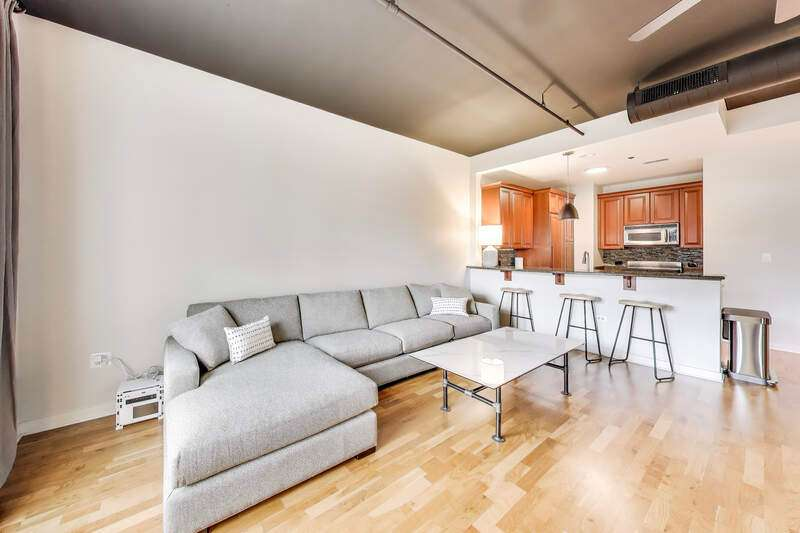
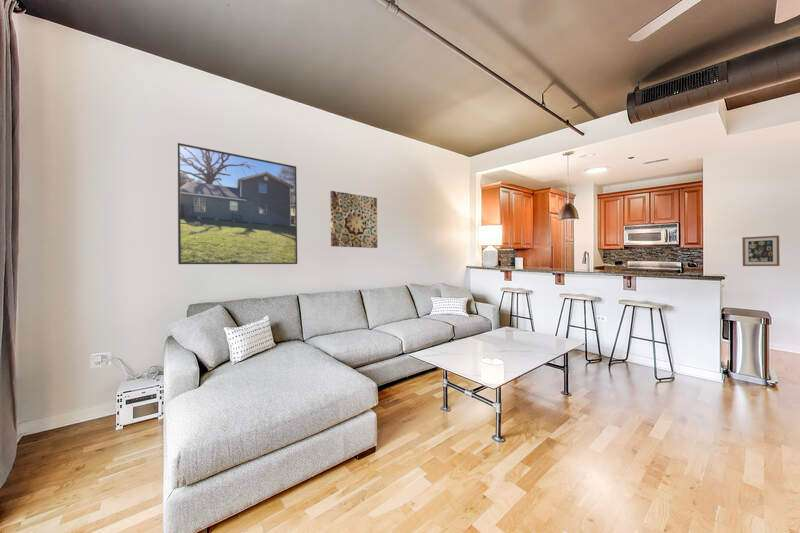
+ wall art (760, 251)
+ wall art (354, 220)
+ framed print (243, 210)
